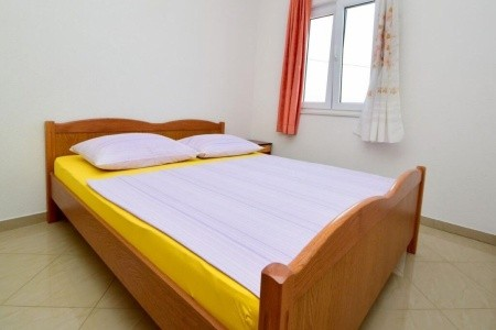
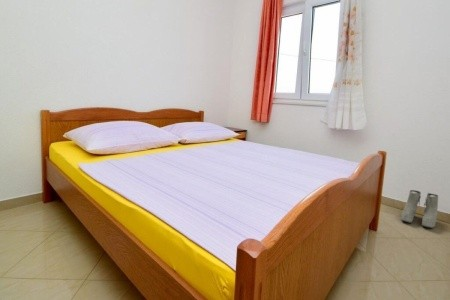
+ boots (419, 205)
